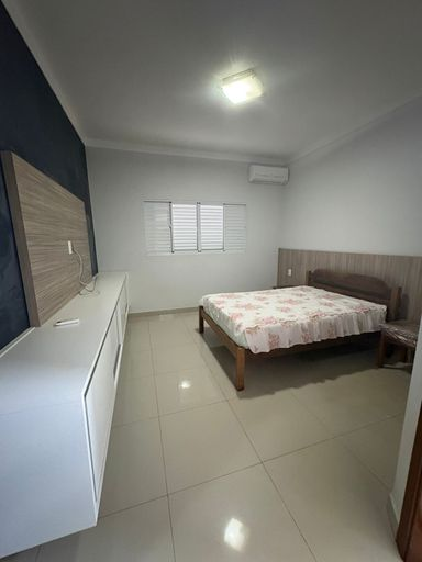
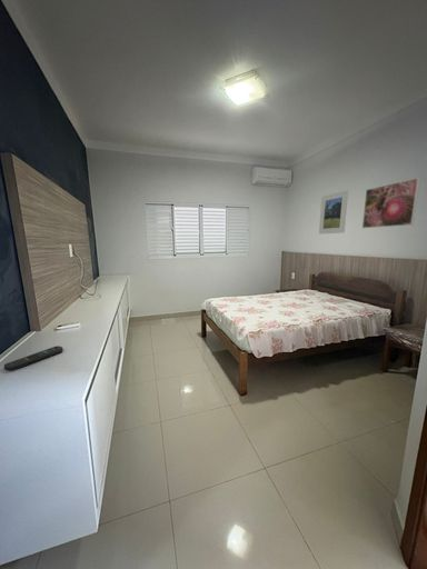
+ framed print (332, 213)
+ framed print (387, 206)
+ remote control (36, 357)
